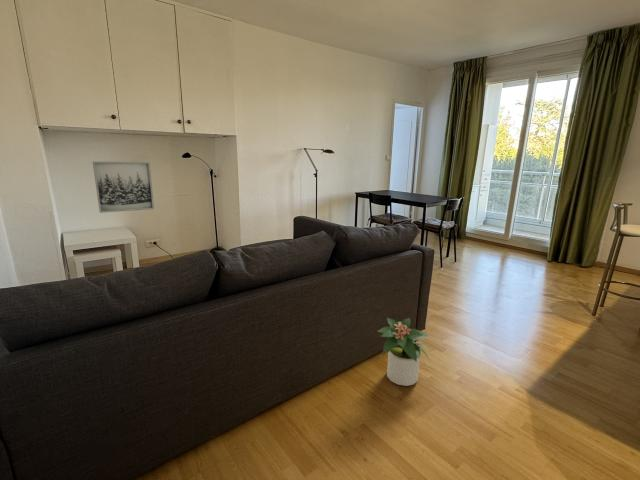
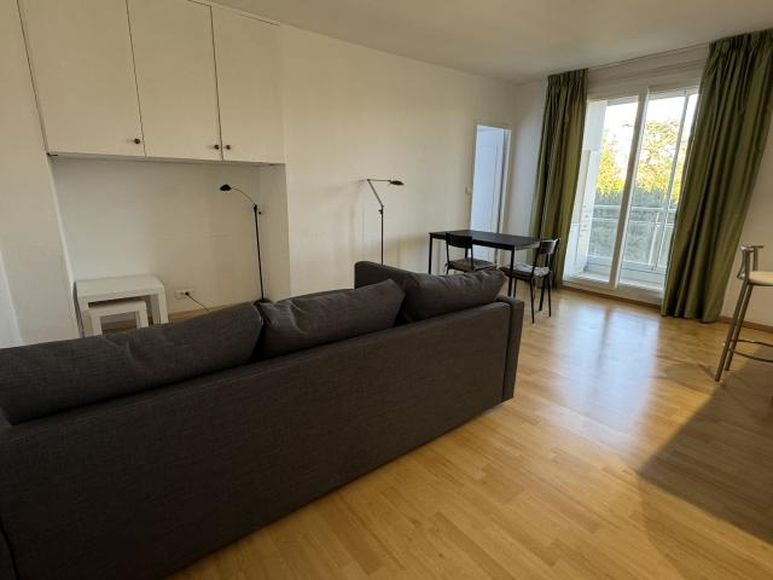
- wall art (125, 186)
- potted plant (402, 351)
